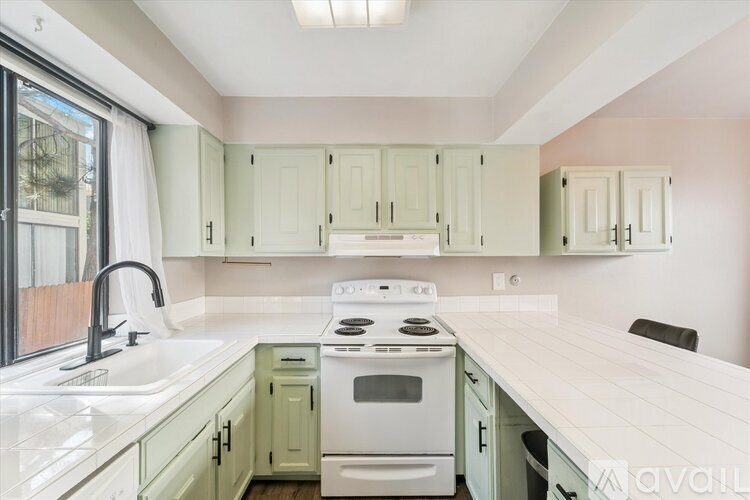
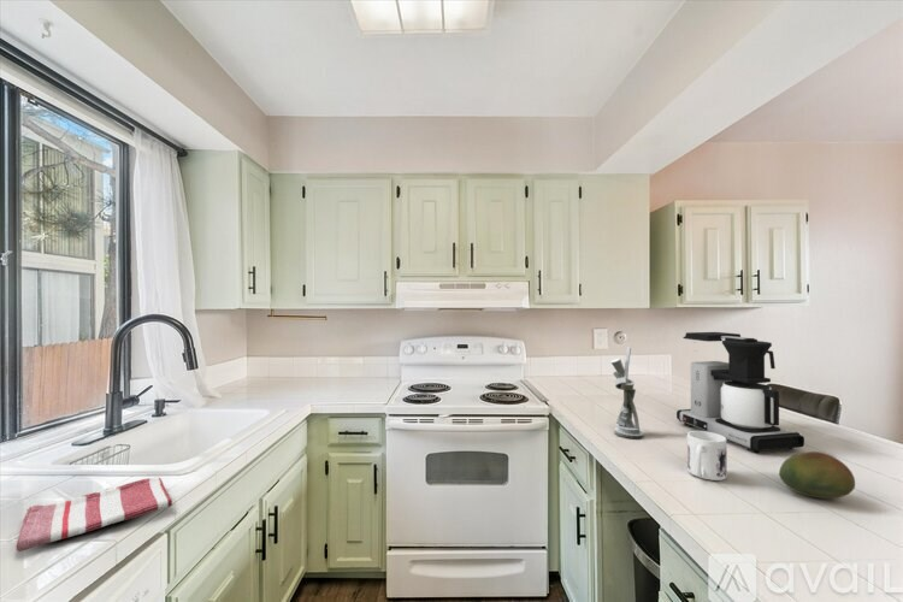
+ coffee maker (733, 385)
+ mug (704, 456)
+ dish towel (100, 507)
+ utensil holder (627, 390)
+ fruit (814, 474)
